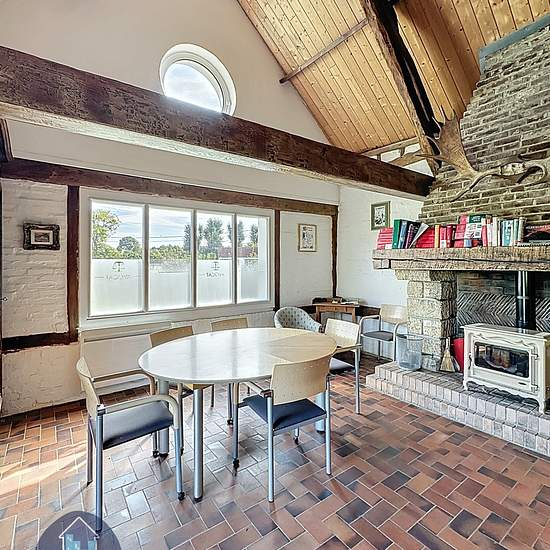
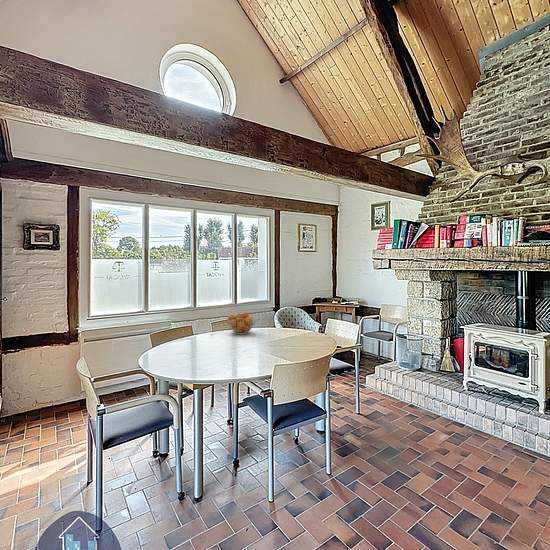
+ fruit basket (241, 322)
